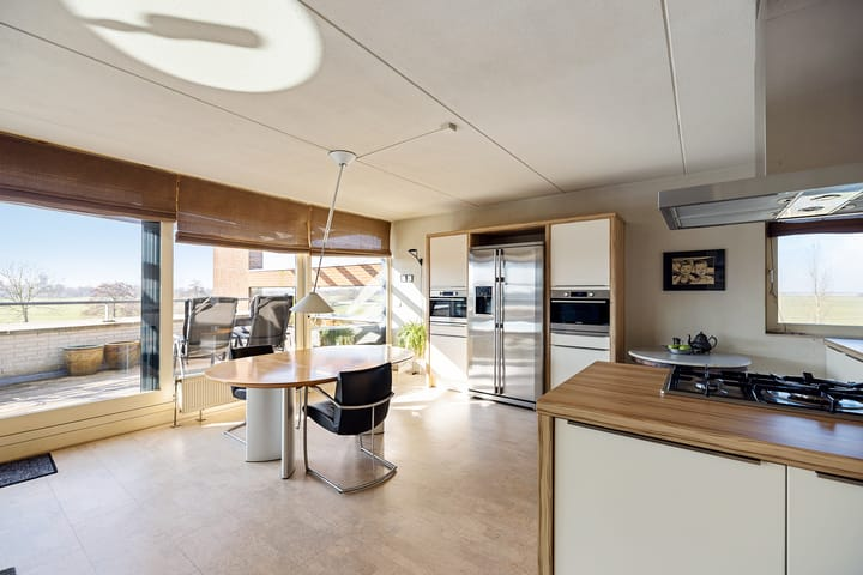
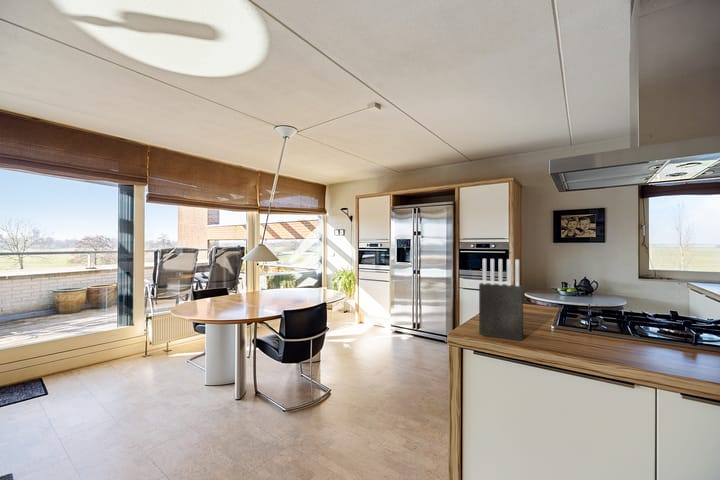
+ knife block (501, 296)
